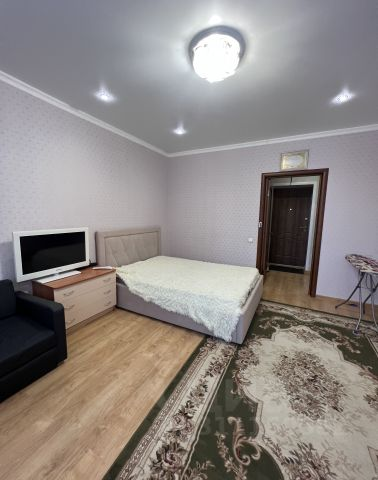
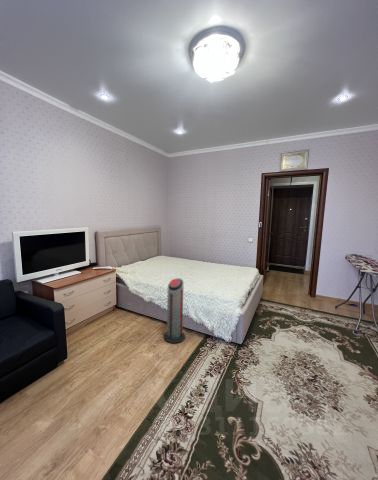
+ air purifier (175, 308)
